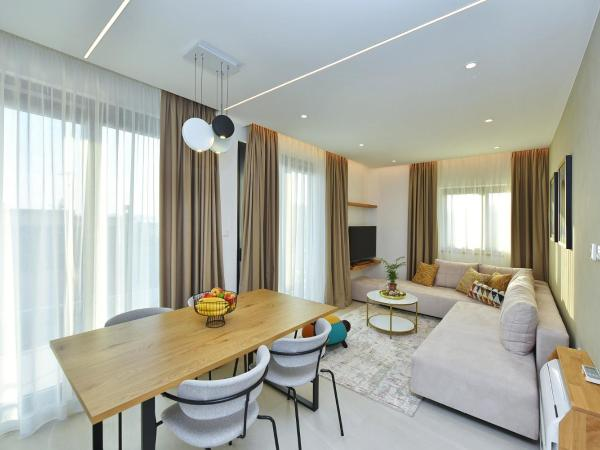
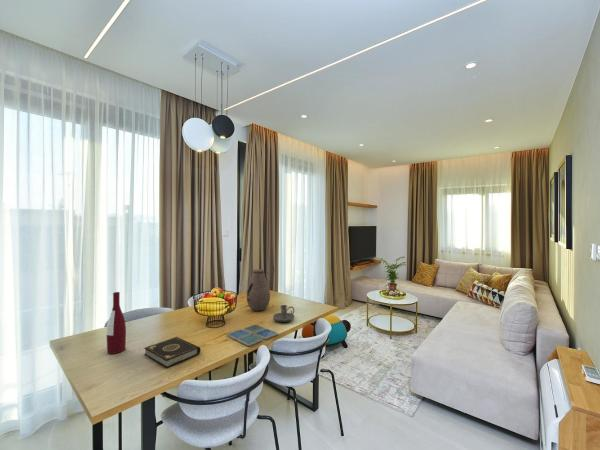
+ vase (258, 289)
+ drink coaster (252, 334)
+ book (172, 350)
+ candle holder (285, 312)
+ alcohol (116, 321)
